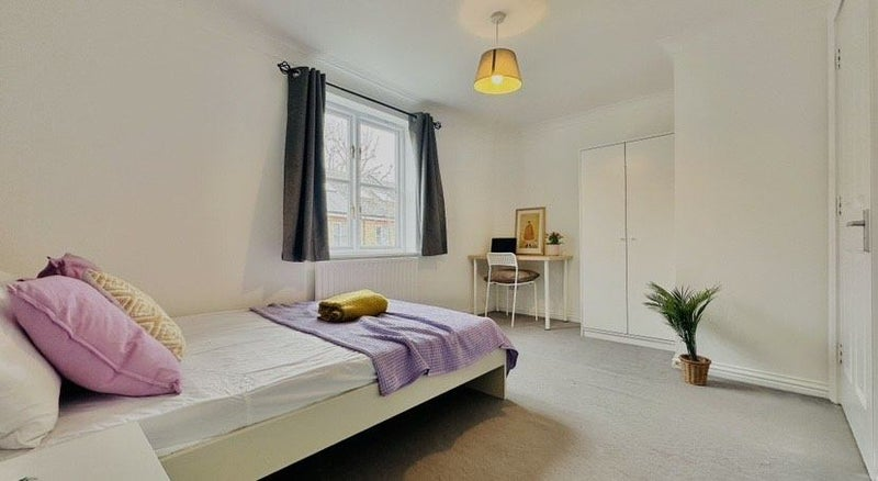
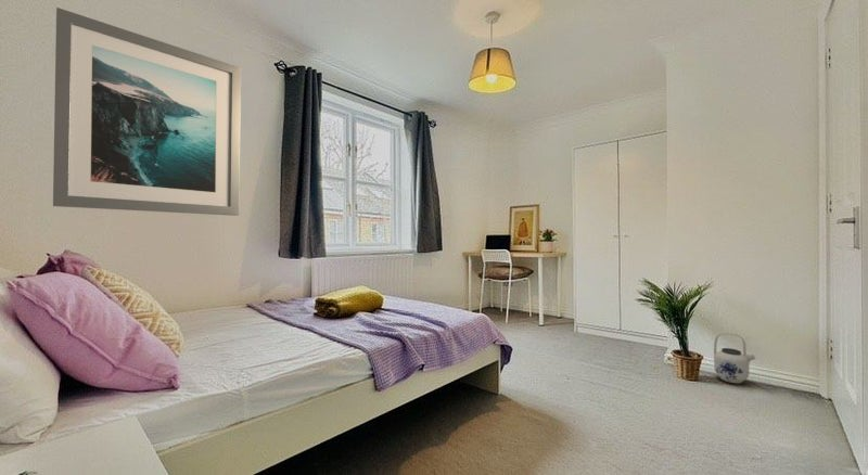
+ wall art (159, 127)
+ teapot (733, 357)
